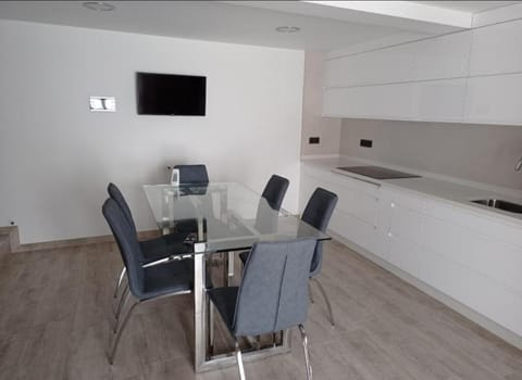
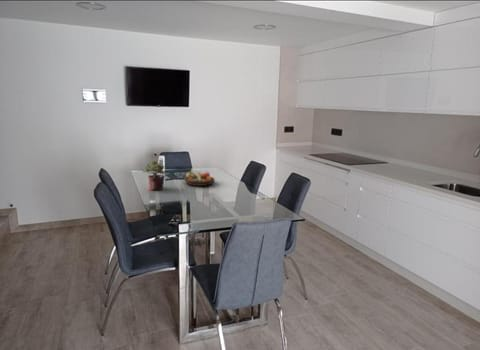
+ potted plant (154, 175)
+ fruit bowl (199, 177)
